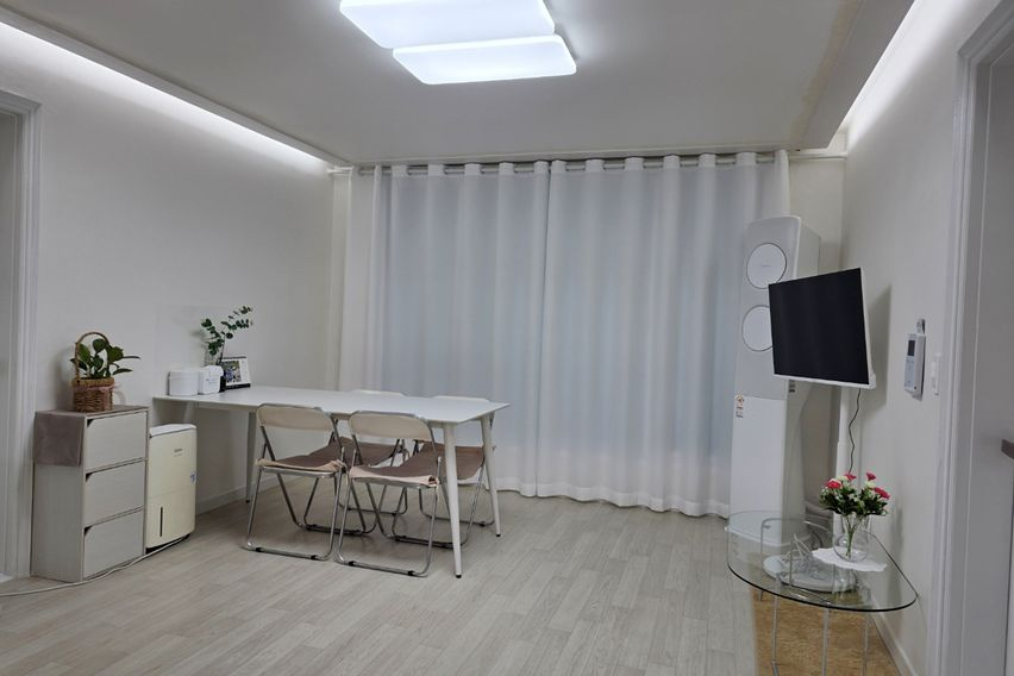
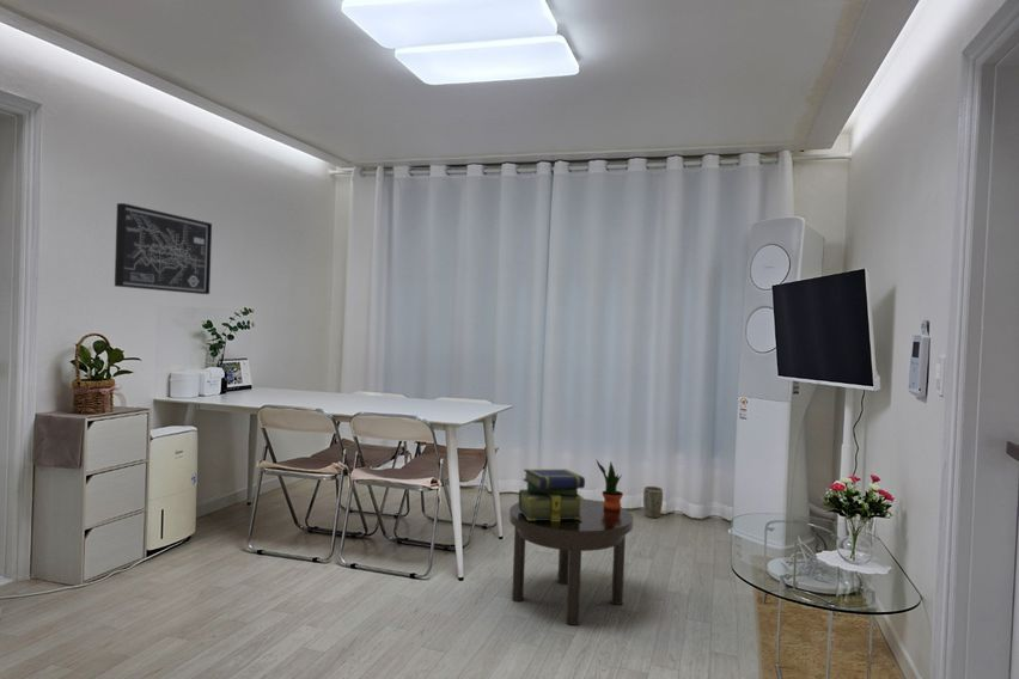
+ side table (568, 556)
+ plant pot (652, 502)
+ potted plant (609, 483)
+ wall art (166, 252)
+ stack of books (551, 493)
